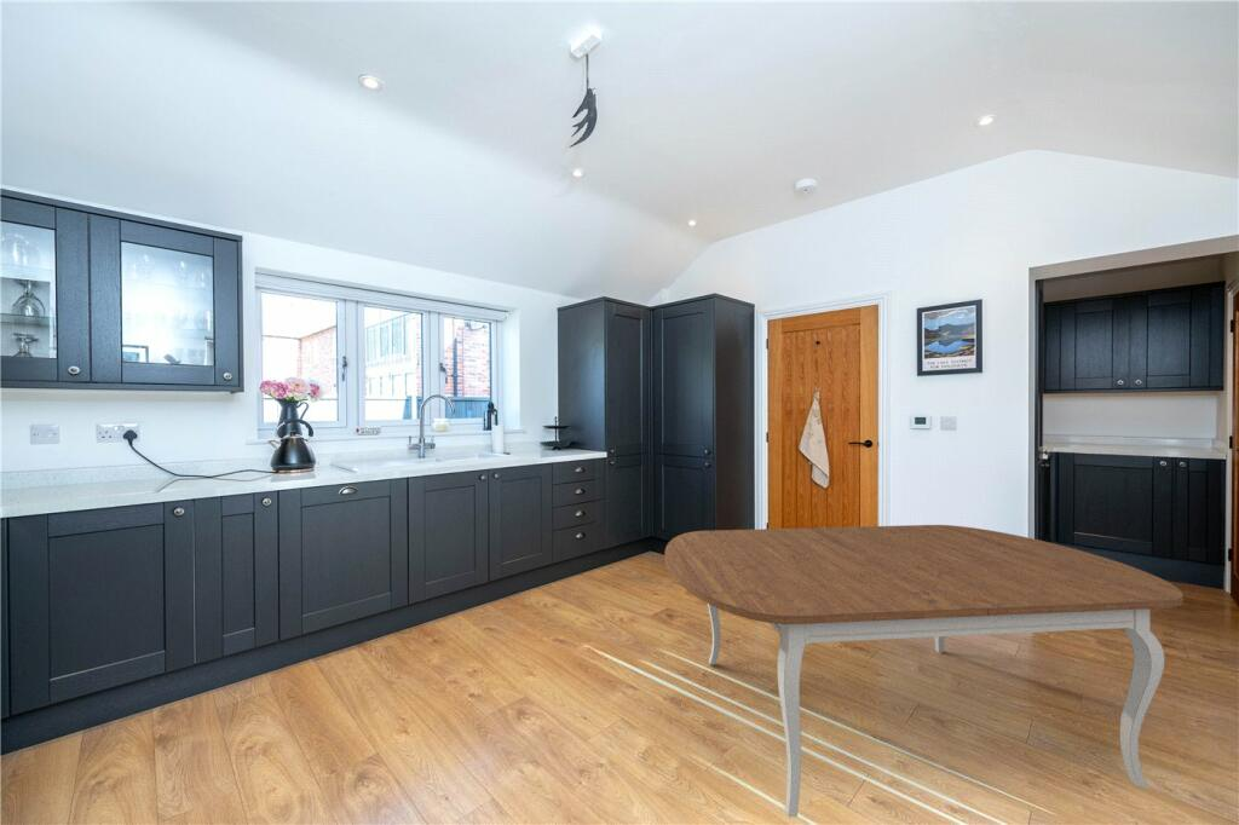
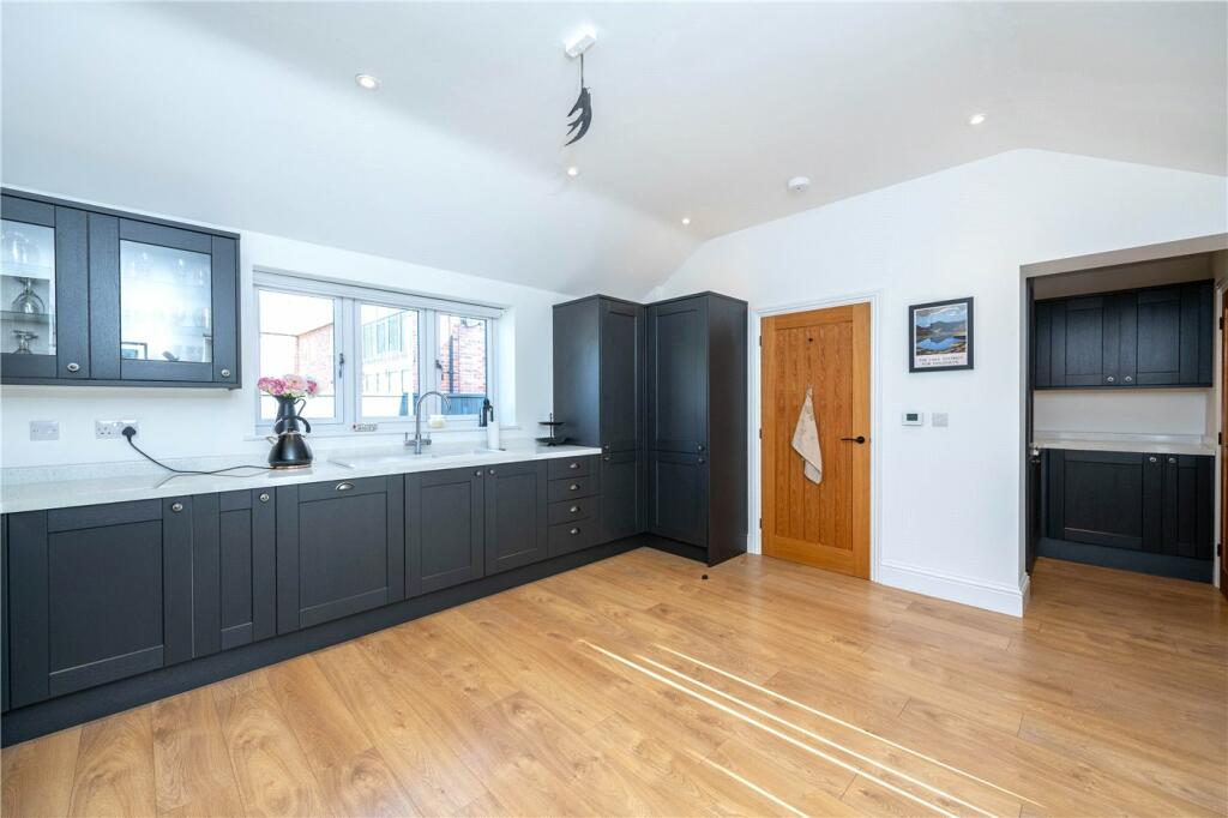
- dining table (883, 635)
